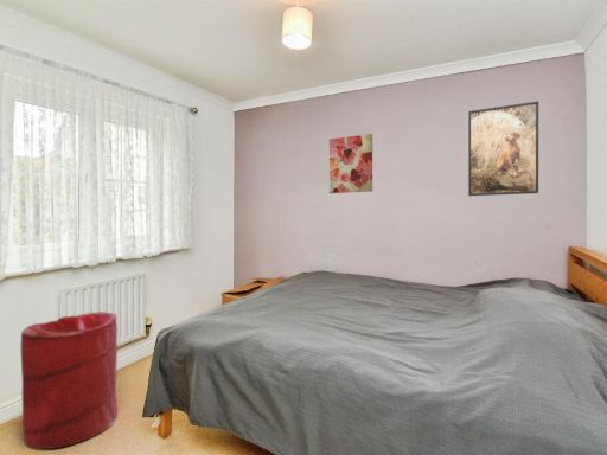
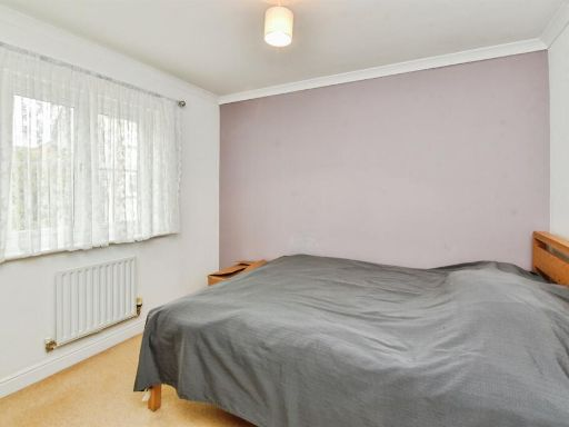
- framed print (501, 150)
- laundry hamper (72, 371)
- wall art (350, 164)
